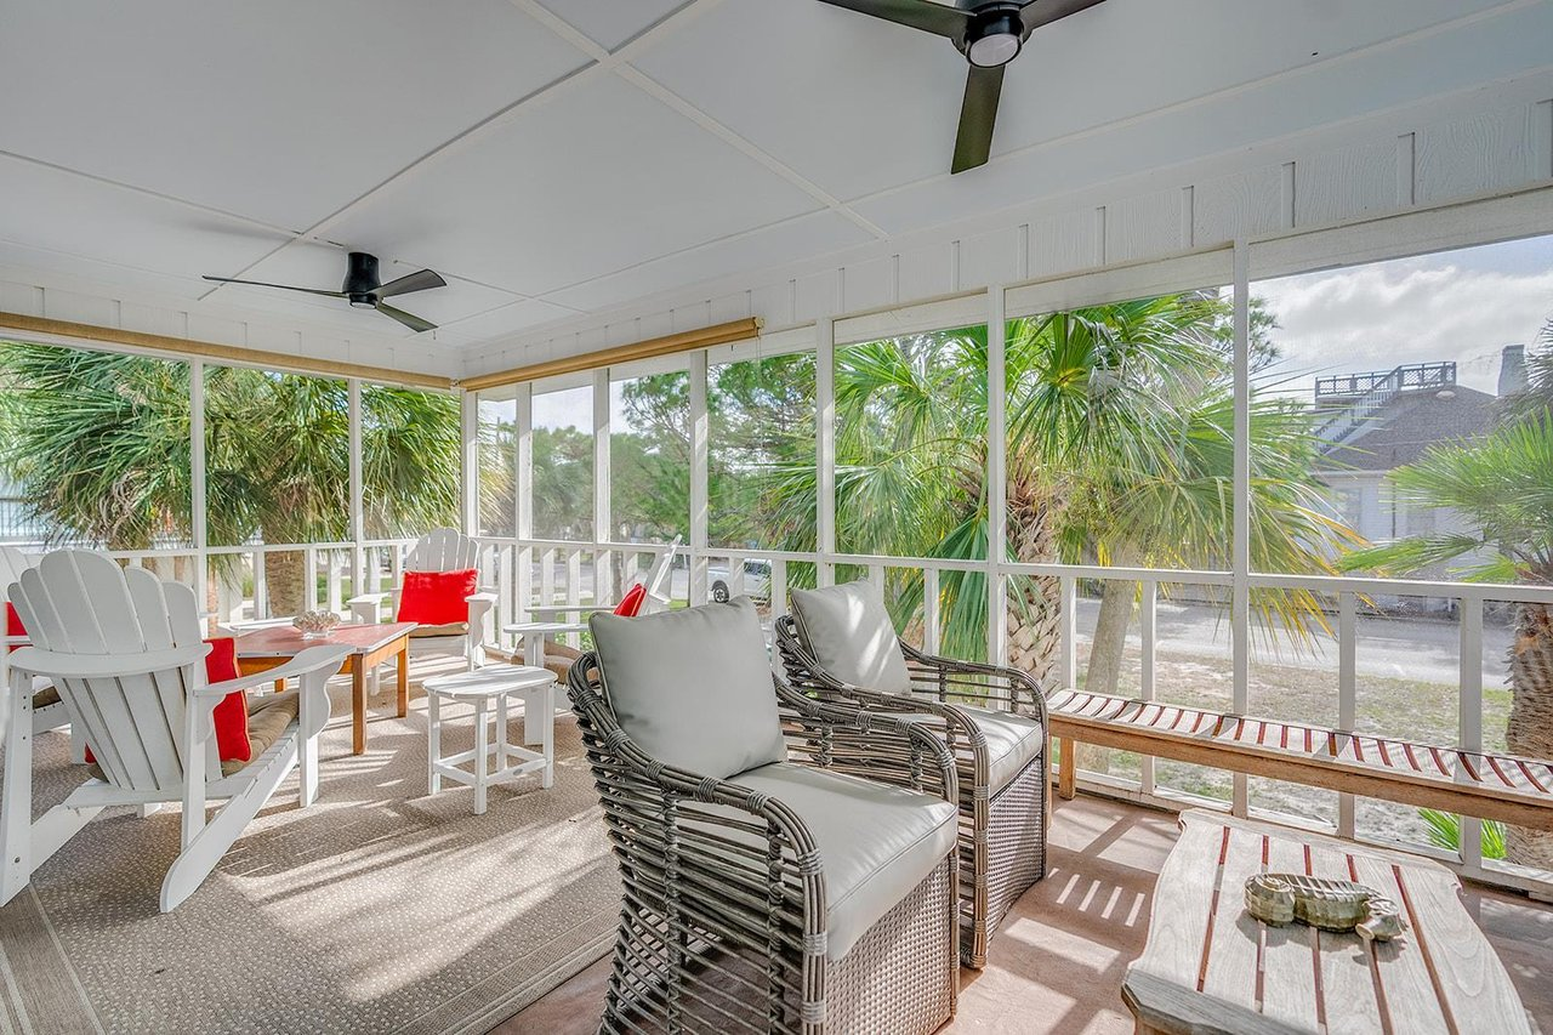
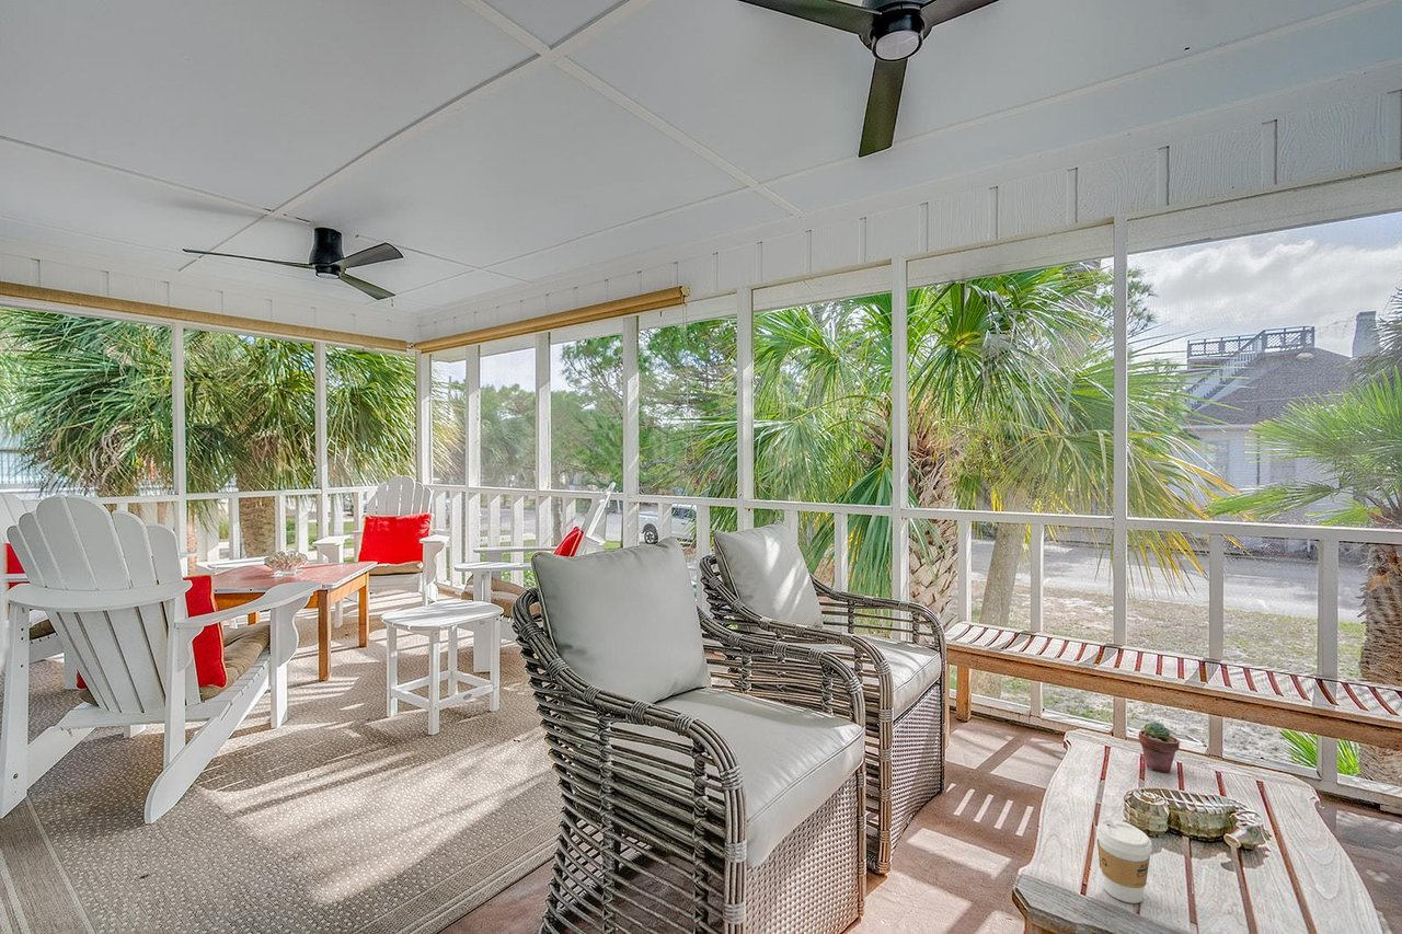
+ coffee cup (1123, 861)
+ potted succulent (1158, 745)
